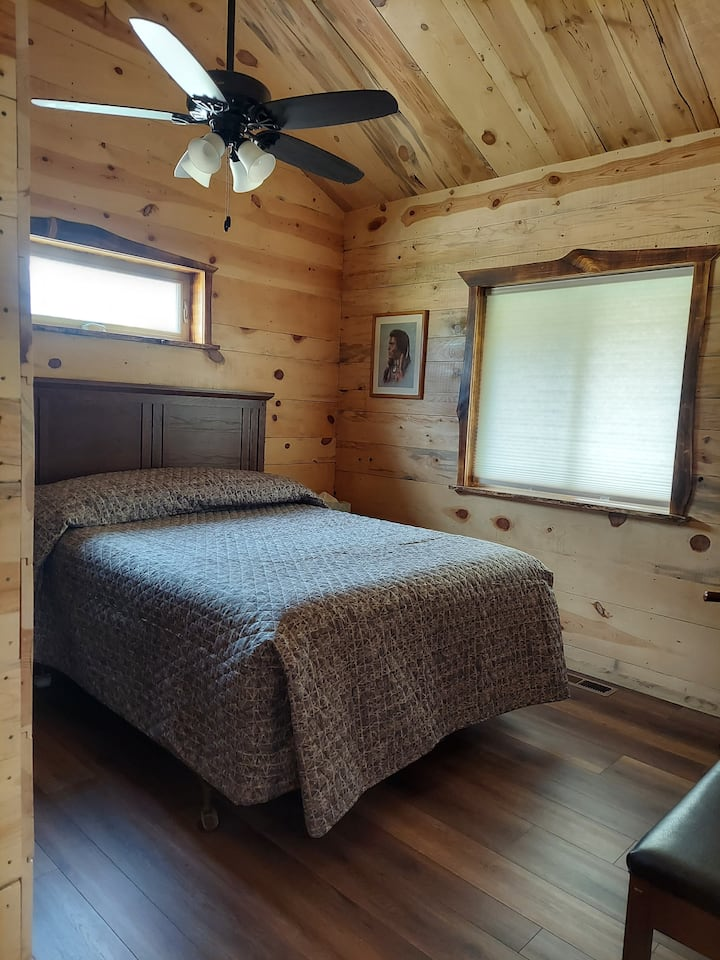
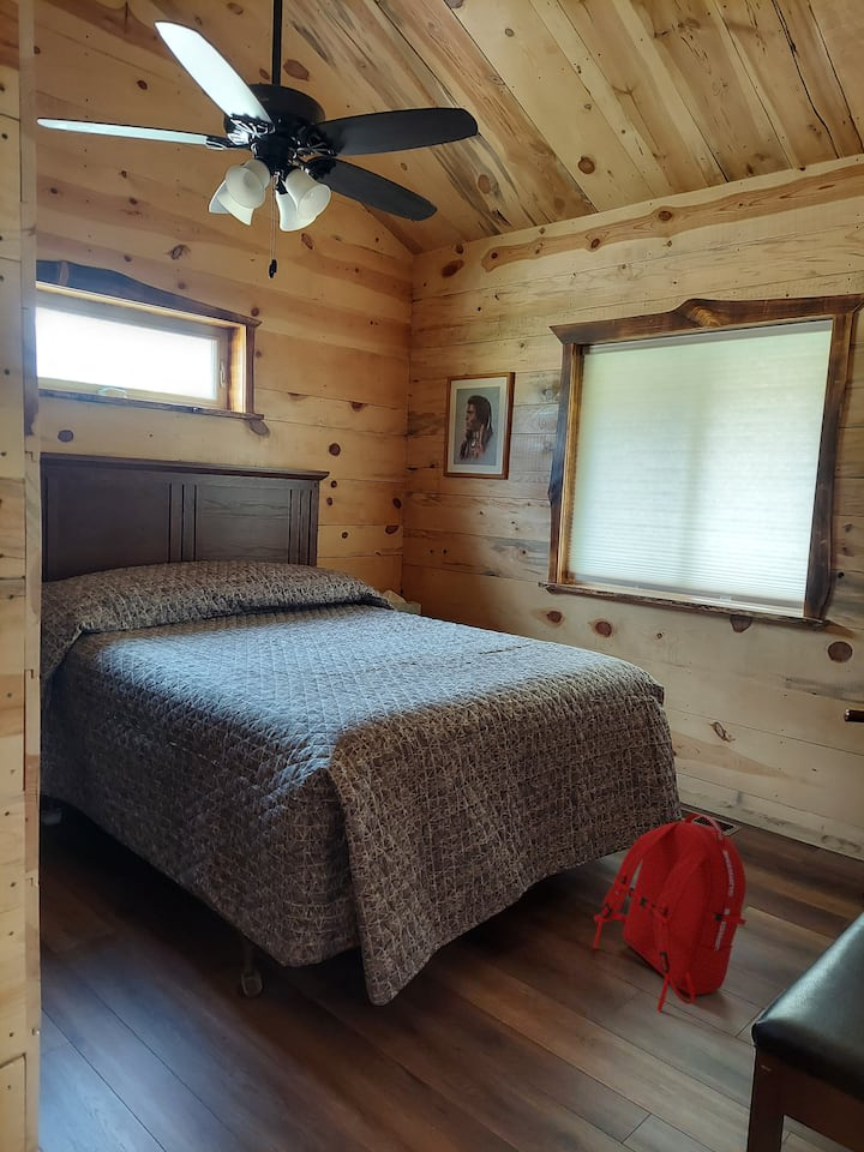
+ backpack (673, 894)
